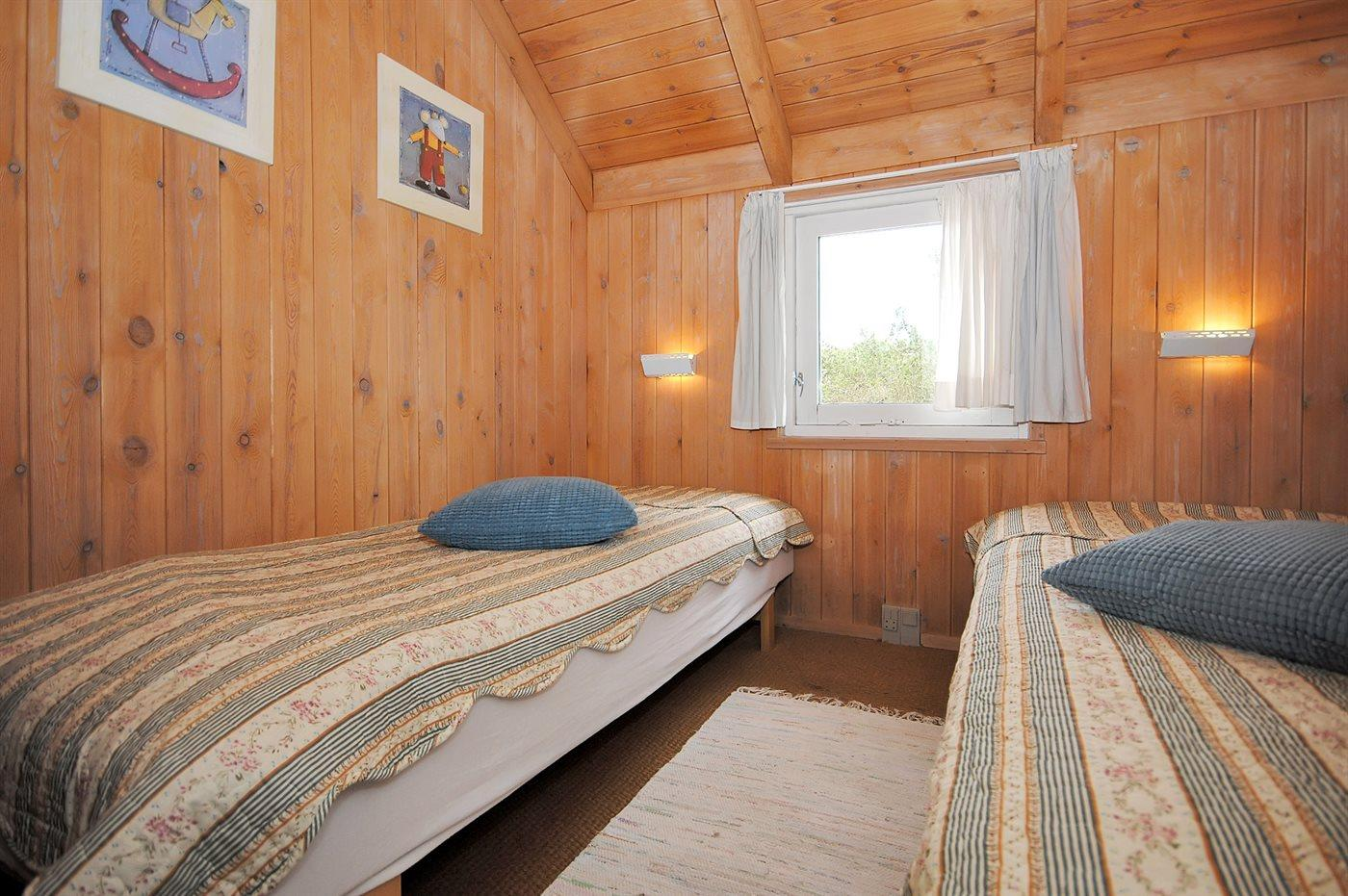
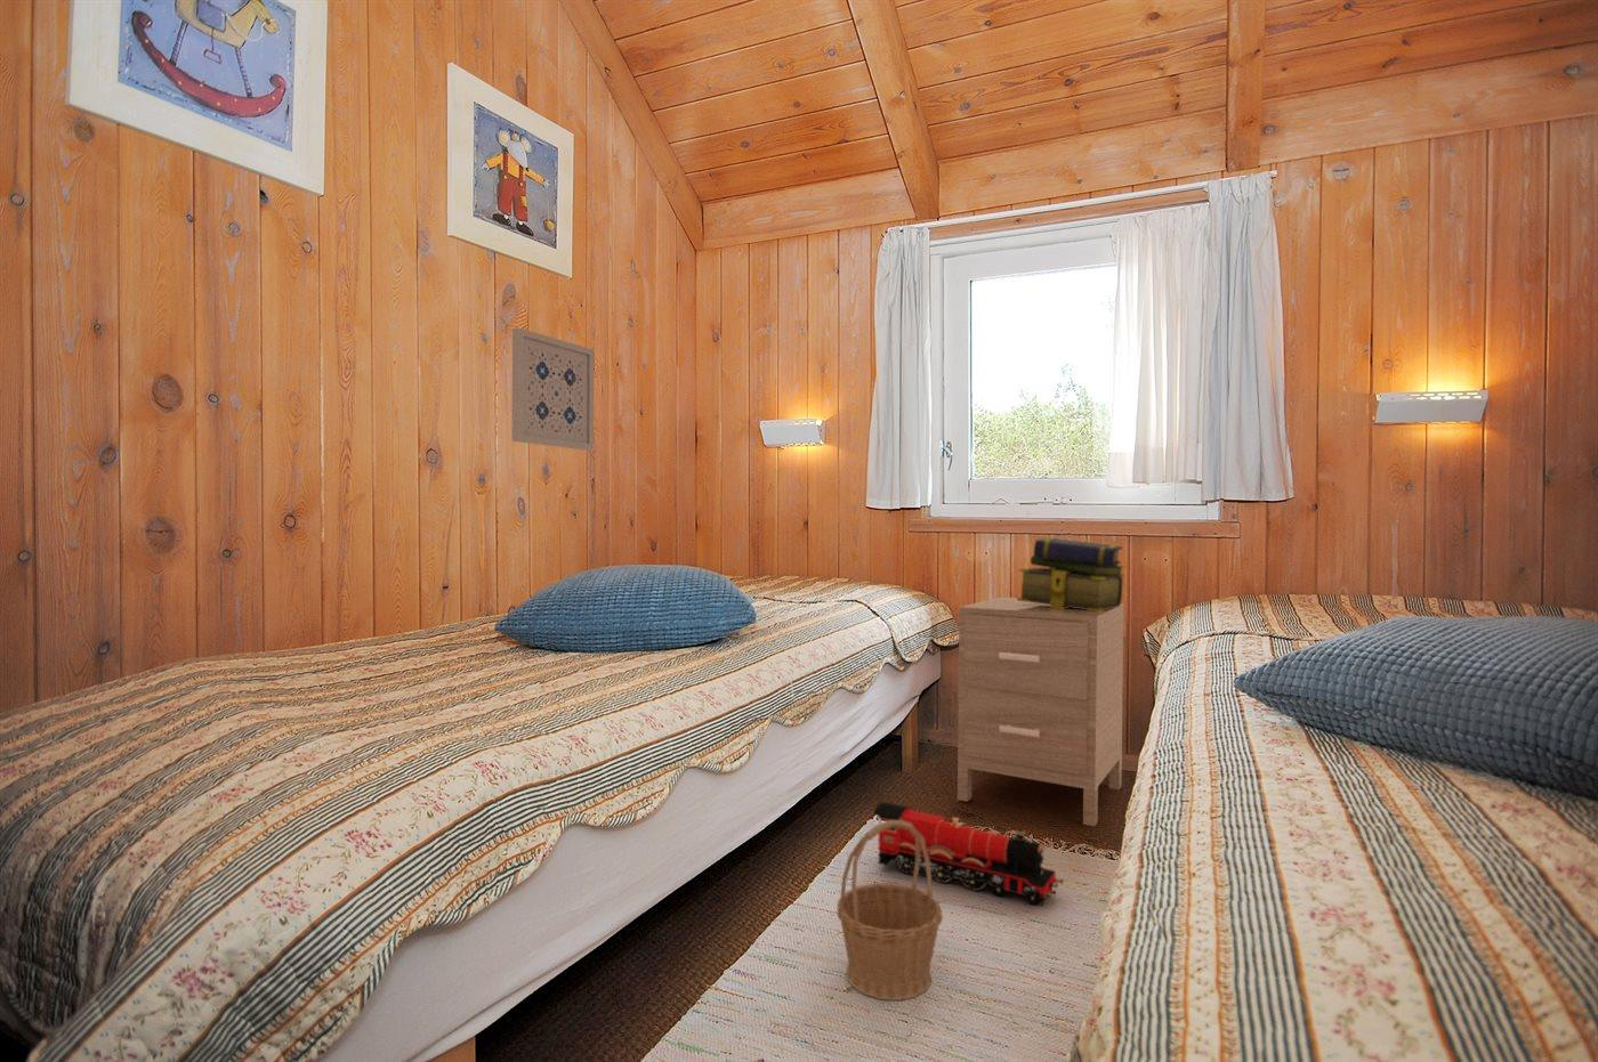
+ wall art (555, 392)
+ nightstand (1038, 700)
+ basket (889, 897)
+ toy train (964, 850)
+ stack of books (1074, 571)
